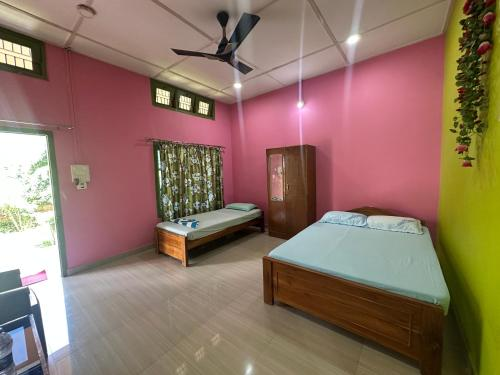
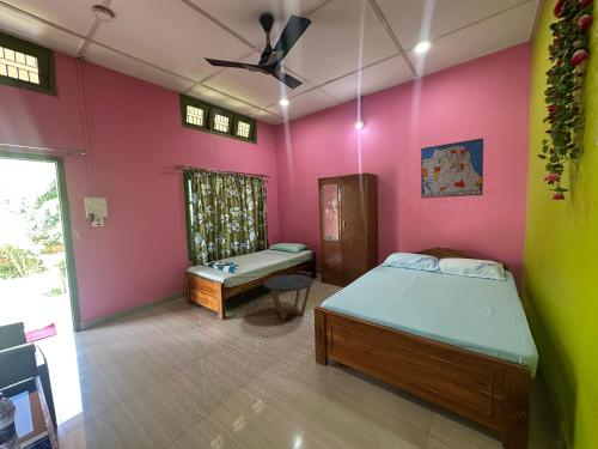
+ side table (295, 297)
+ wall art (450, 170)
